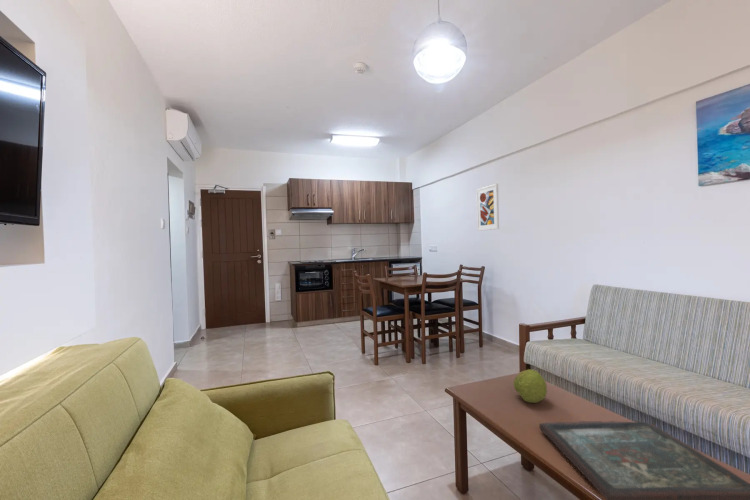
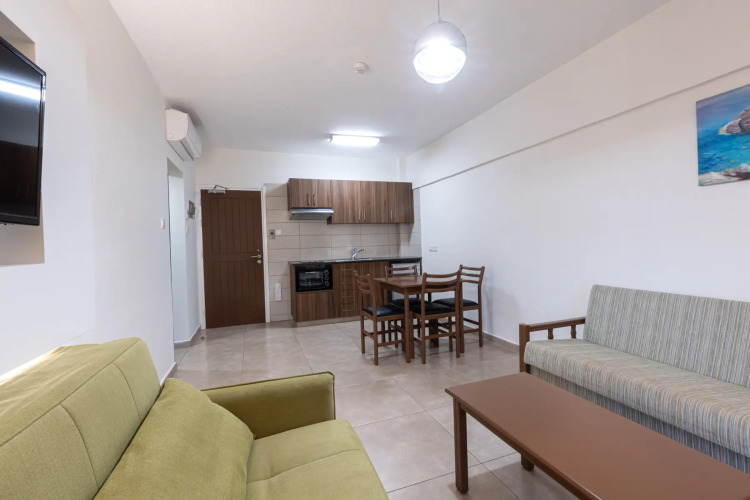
- board game (633, 455)
- fruit (530, 384)
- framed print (487, 208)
